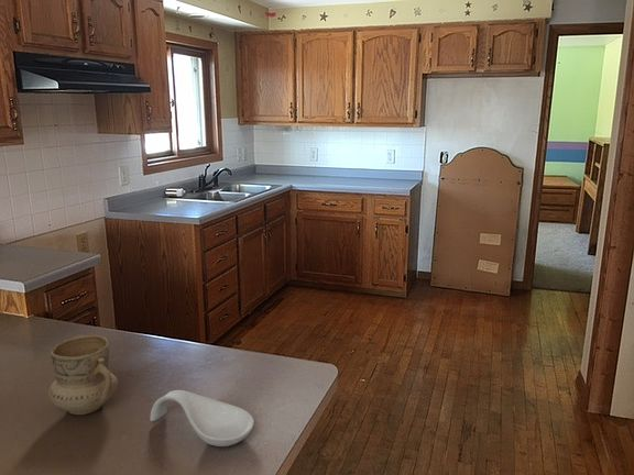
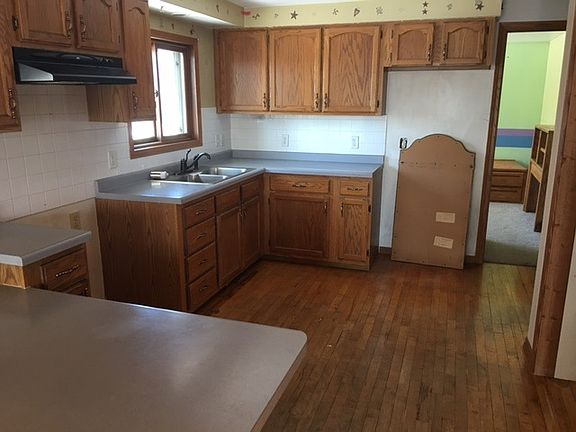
- mug (81, 376)
- spoon rest (199, 416)
